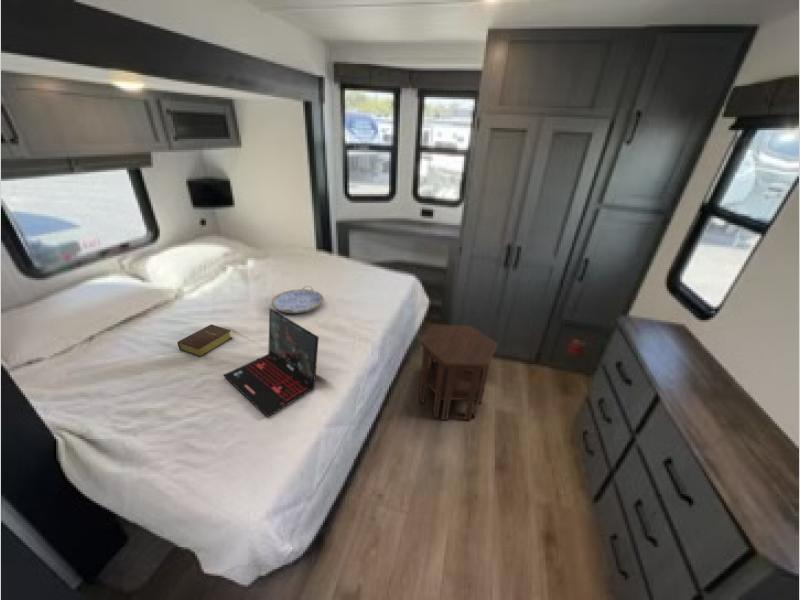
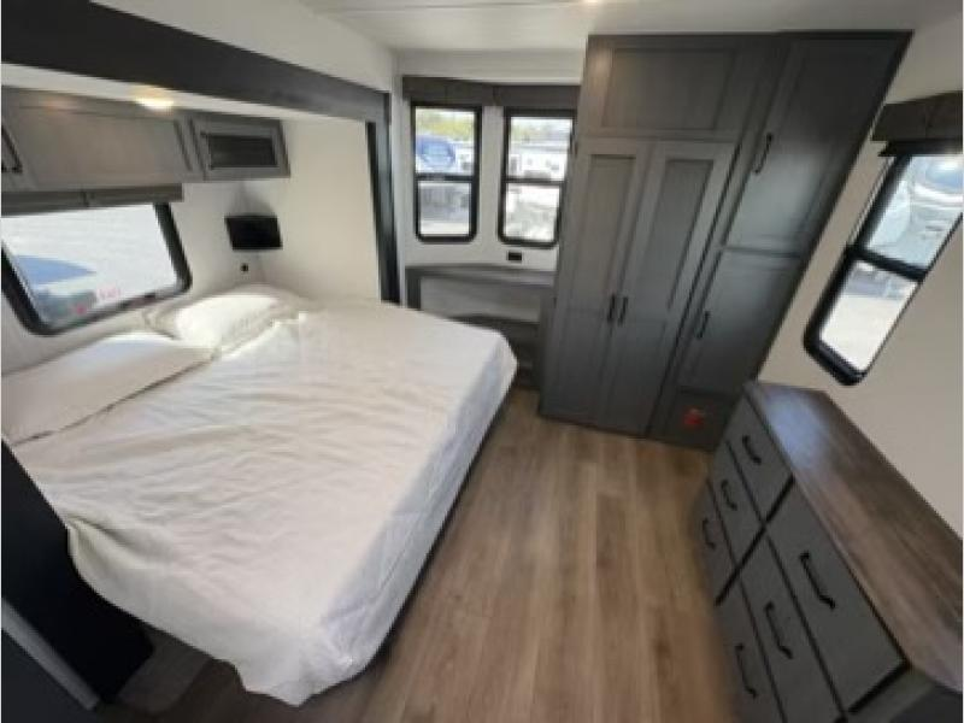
- laptop (269, 357)
- bible (205, 339)
- side table (454, 371)
- serving tray (298, 300)
